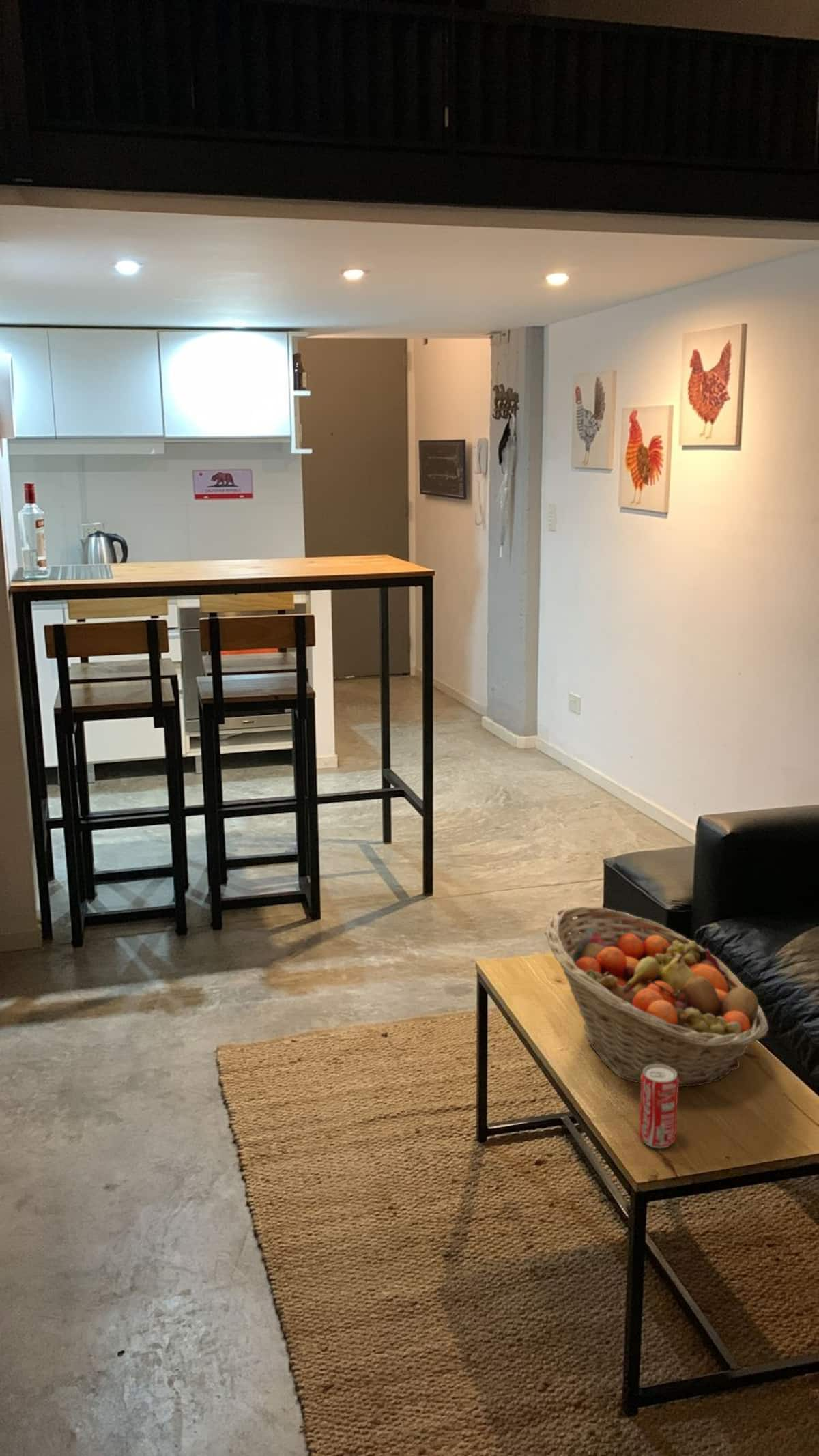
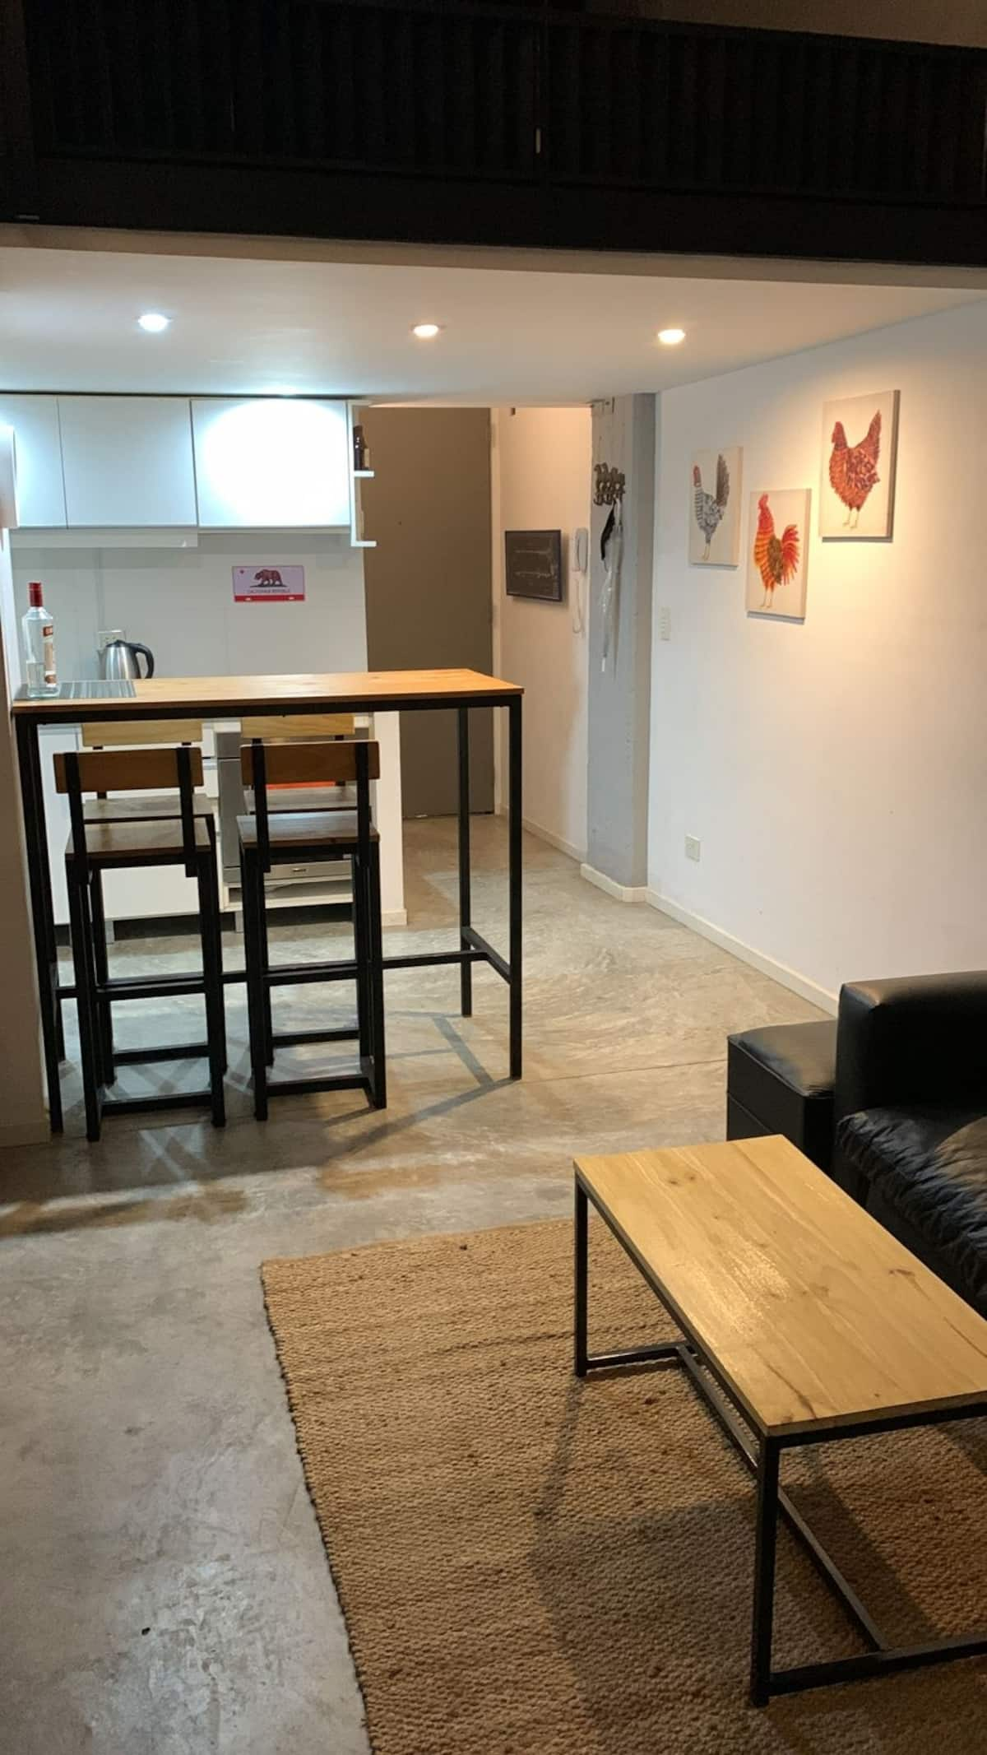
- fruit basket (652, 988)
- beverage can (658, 1106)
